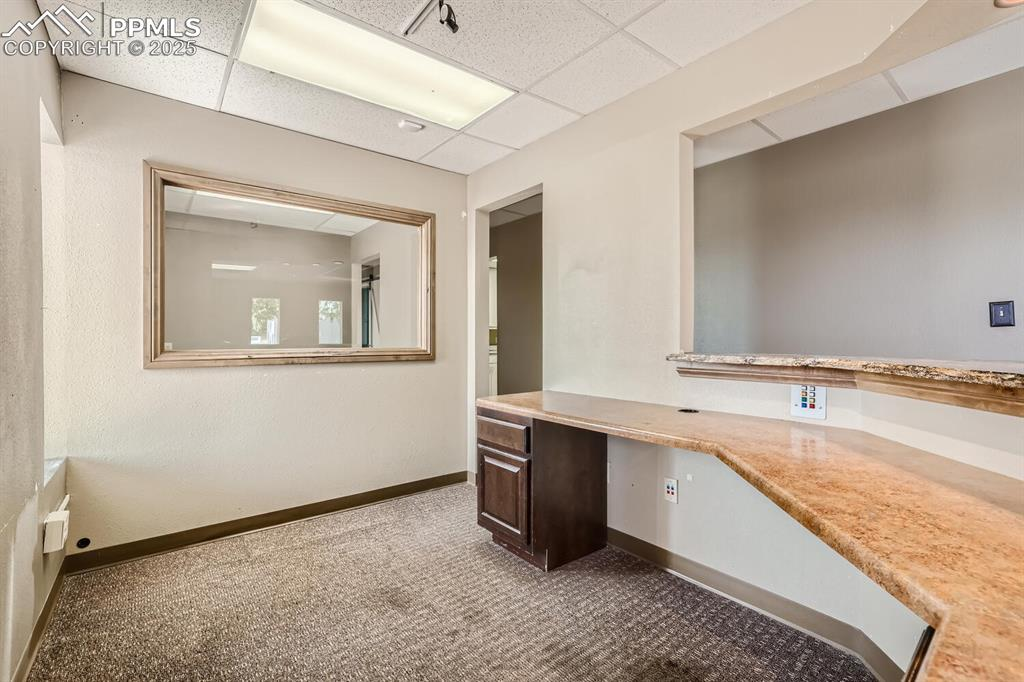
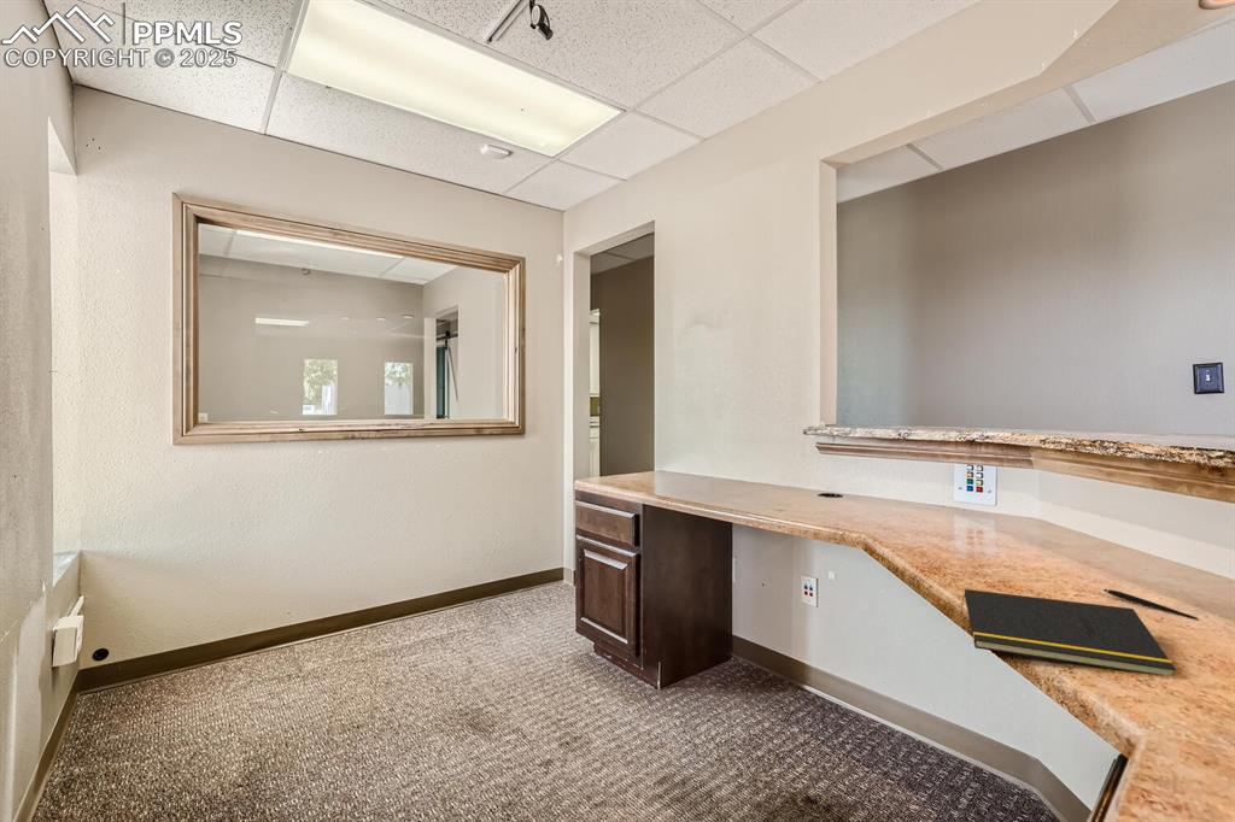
+ notepad (1055, 627)
+ pen (1147, 603)
